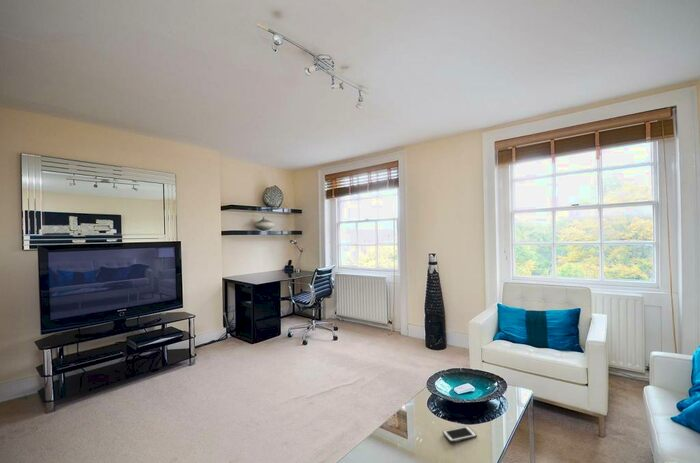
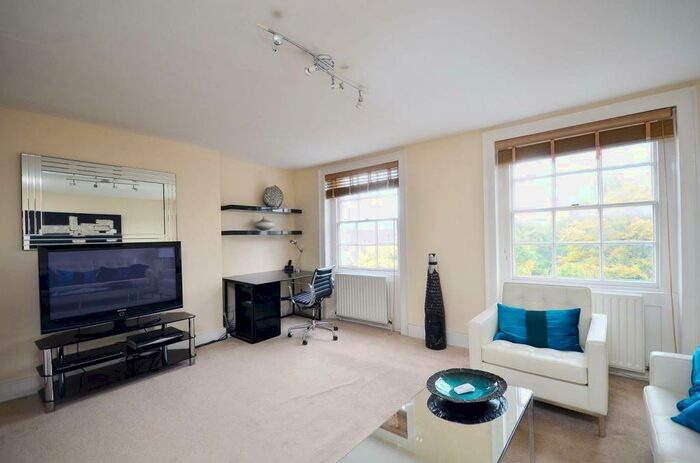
- cell phone (459, 433)
